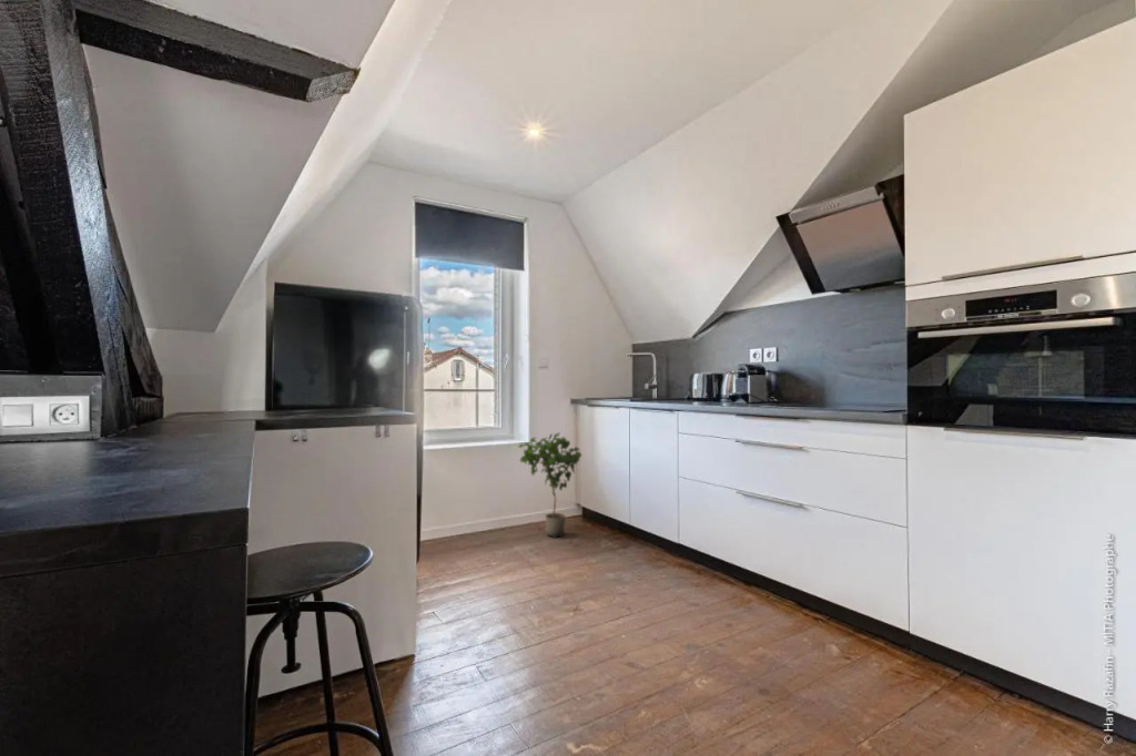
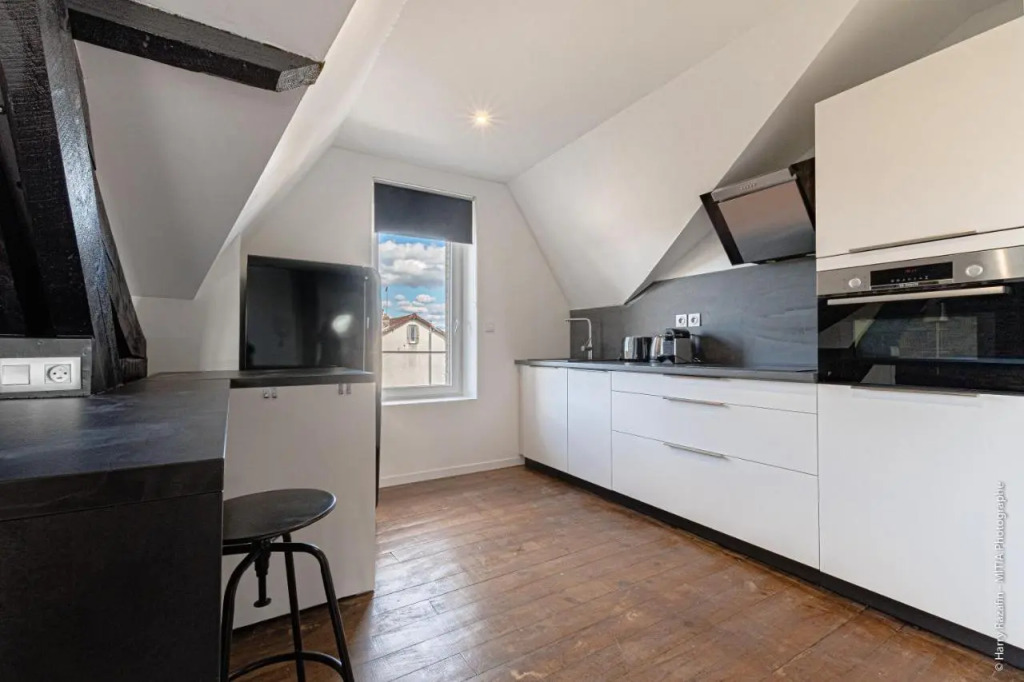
- potted plant (550, 483)
